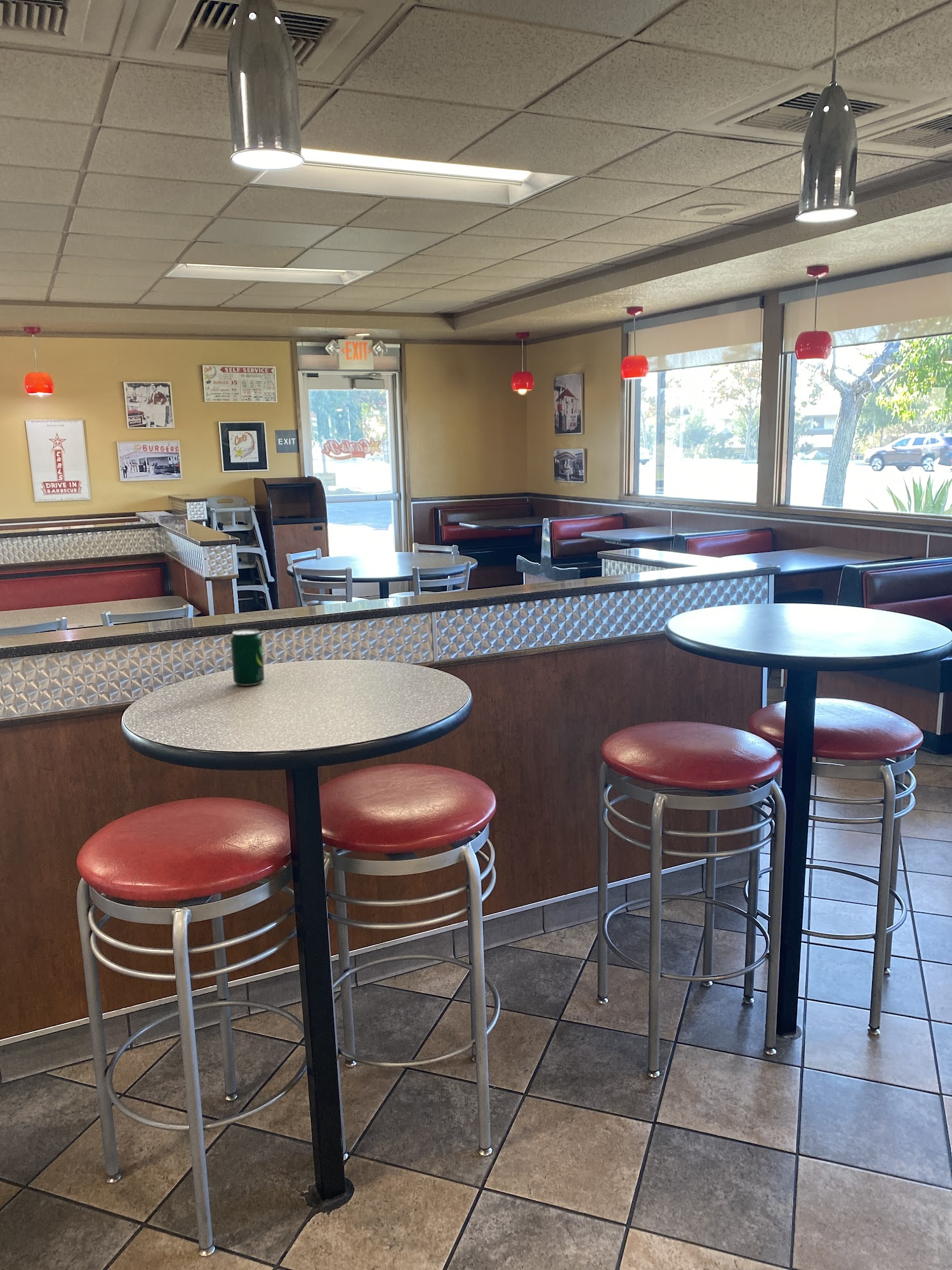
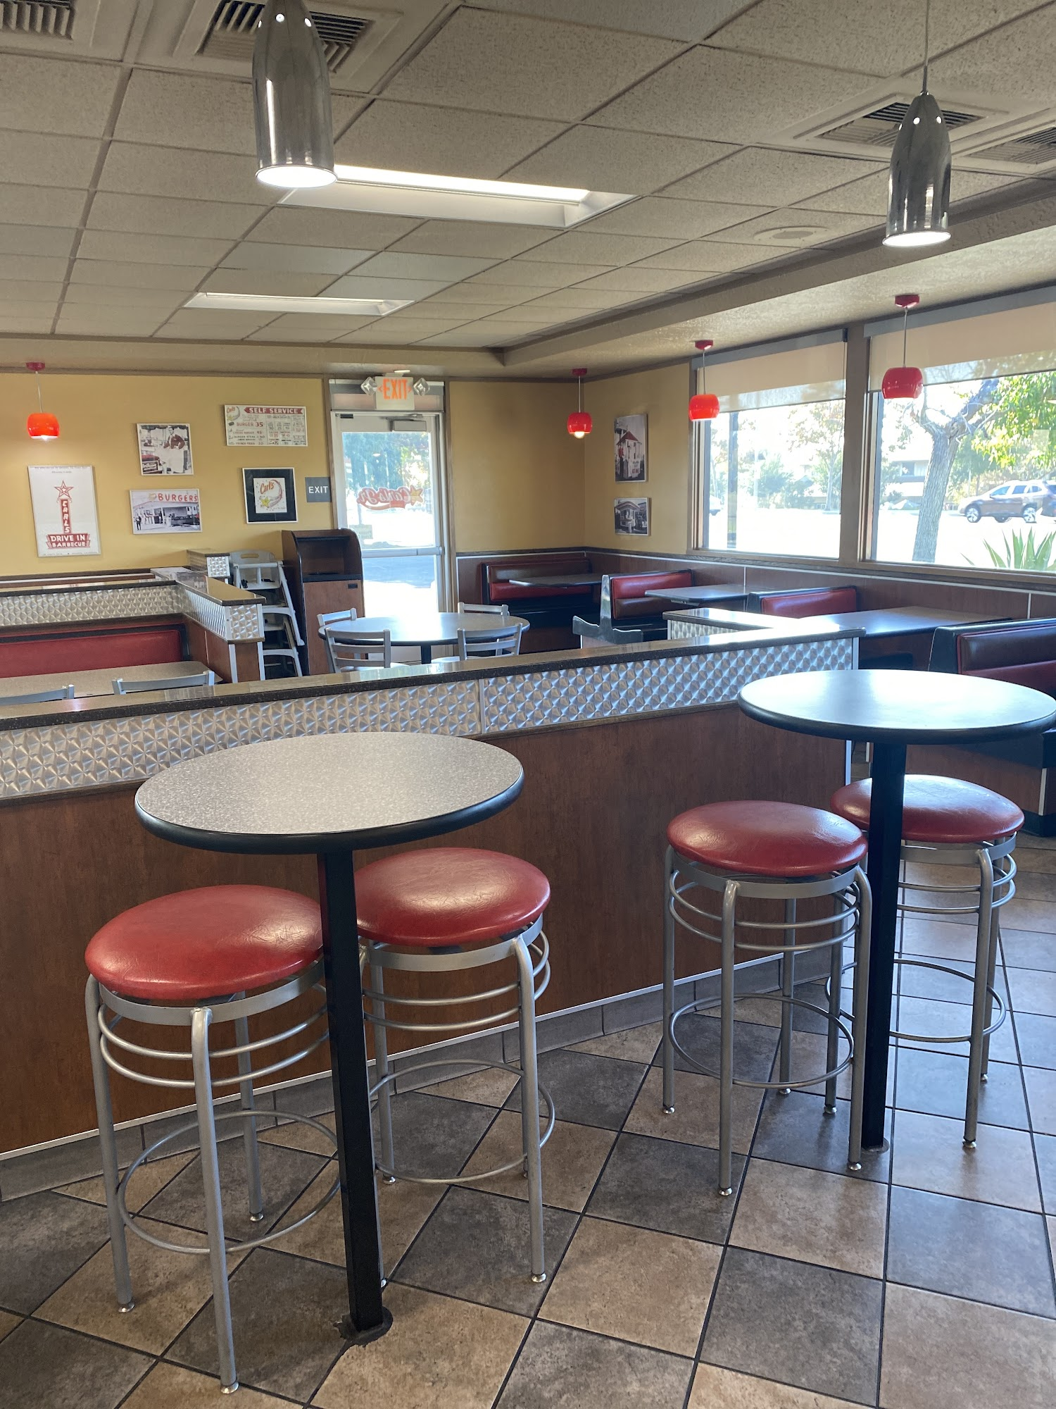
- beverage can (247, 657)
